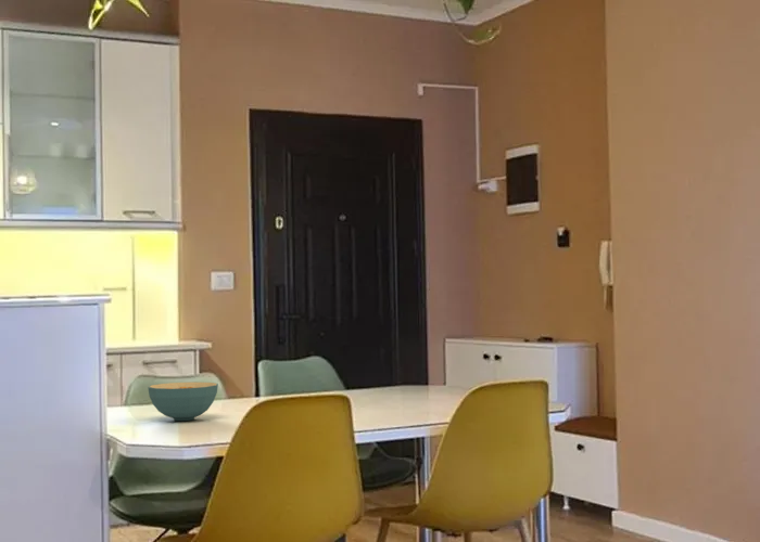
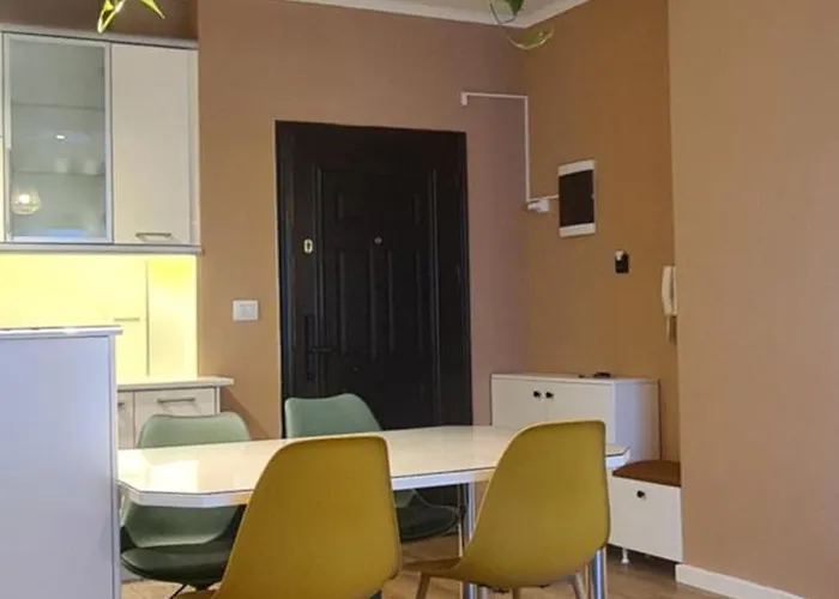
- cereal bowl (183, 402)
